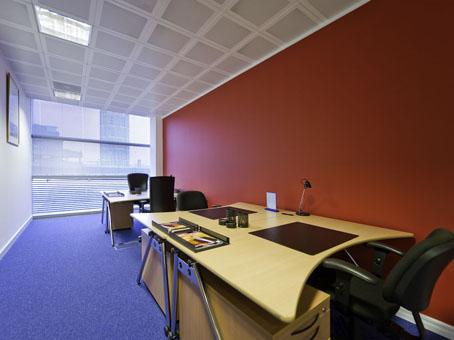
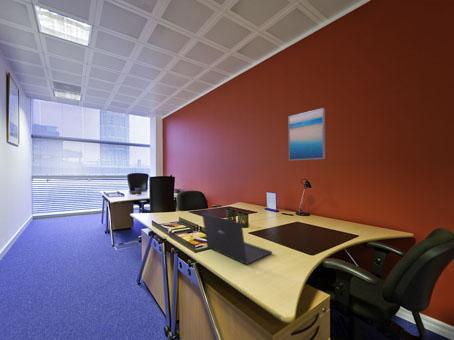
+ wall art (305, 136)
+ laptop (236, 232)
